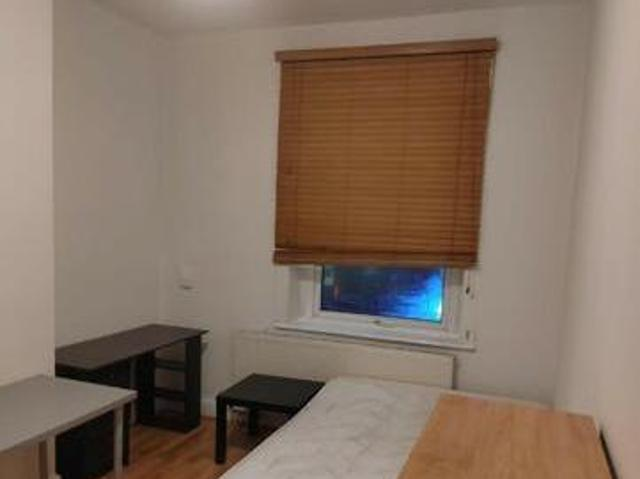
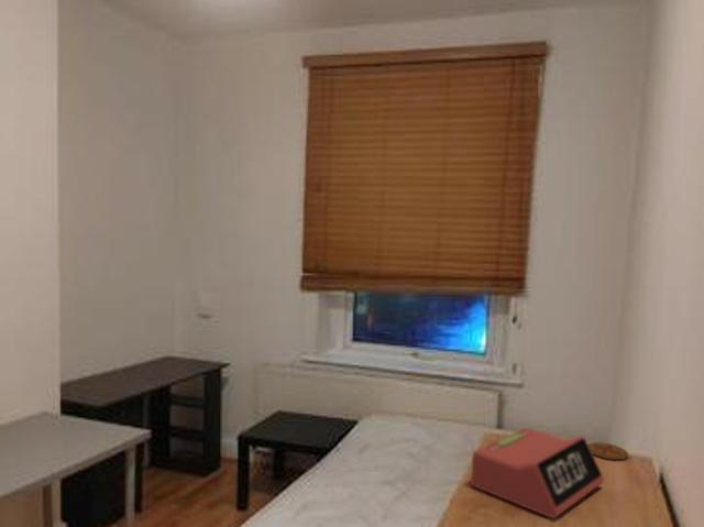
+ alarm clock (538, 464)
+ coaster (606, 450)
